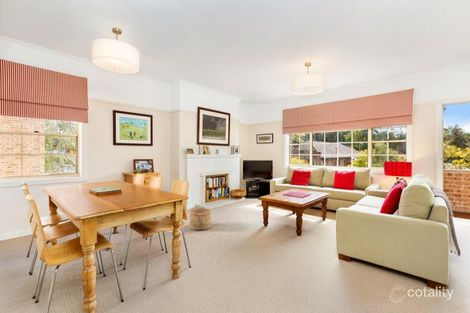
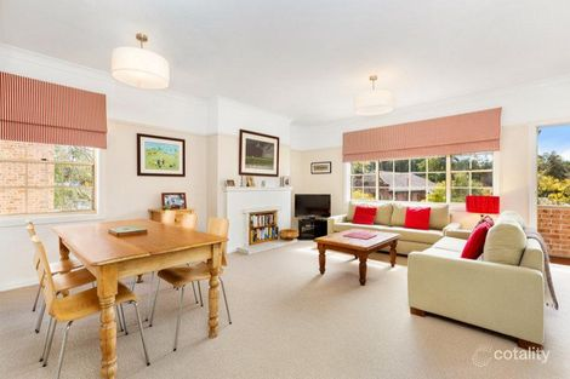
- wooden bucket (200, 218)
